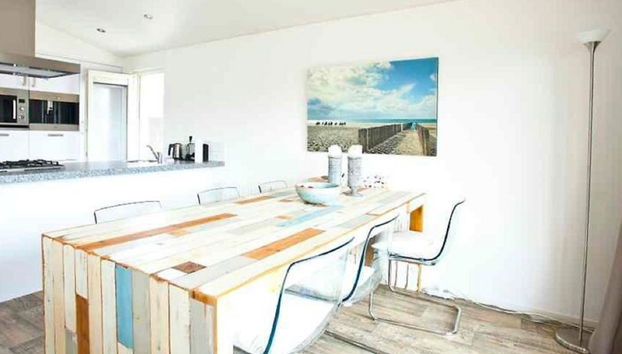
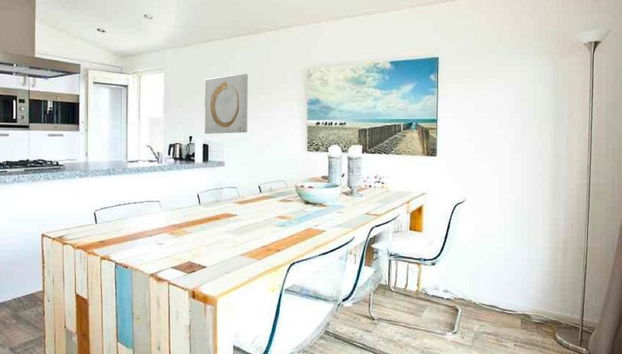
+ wall art (225, 104)
